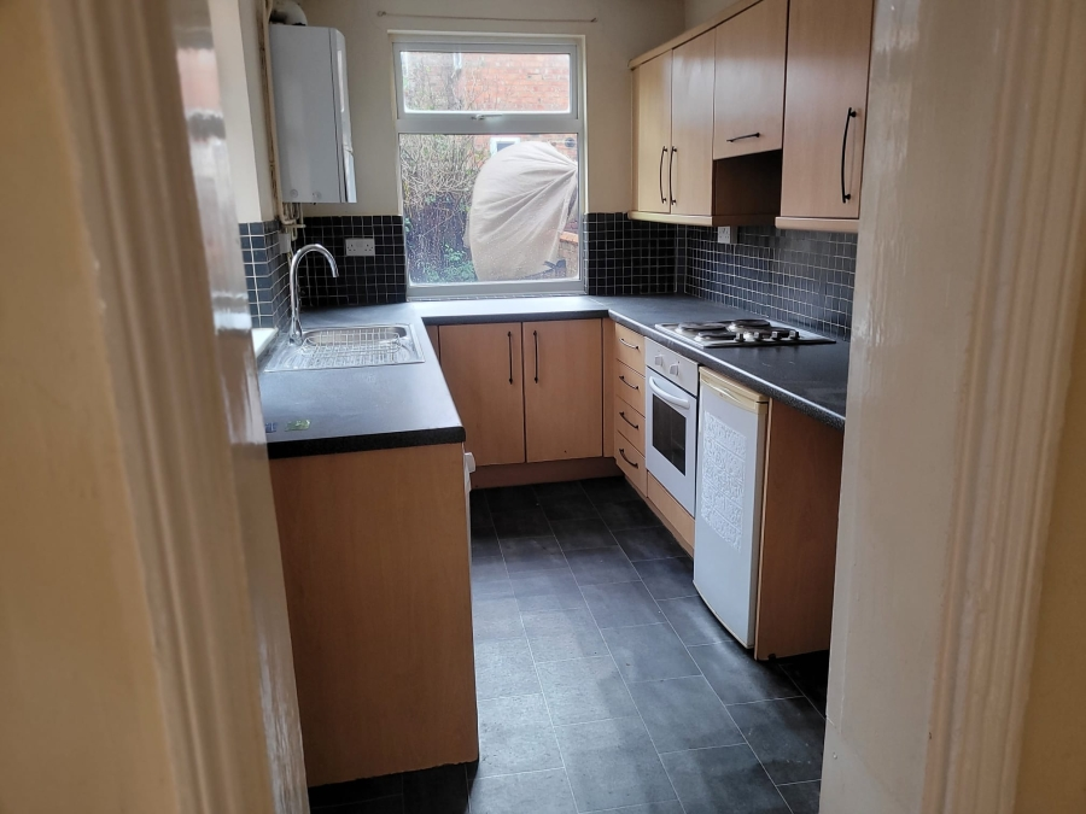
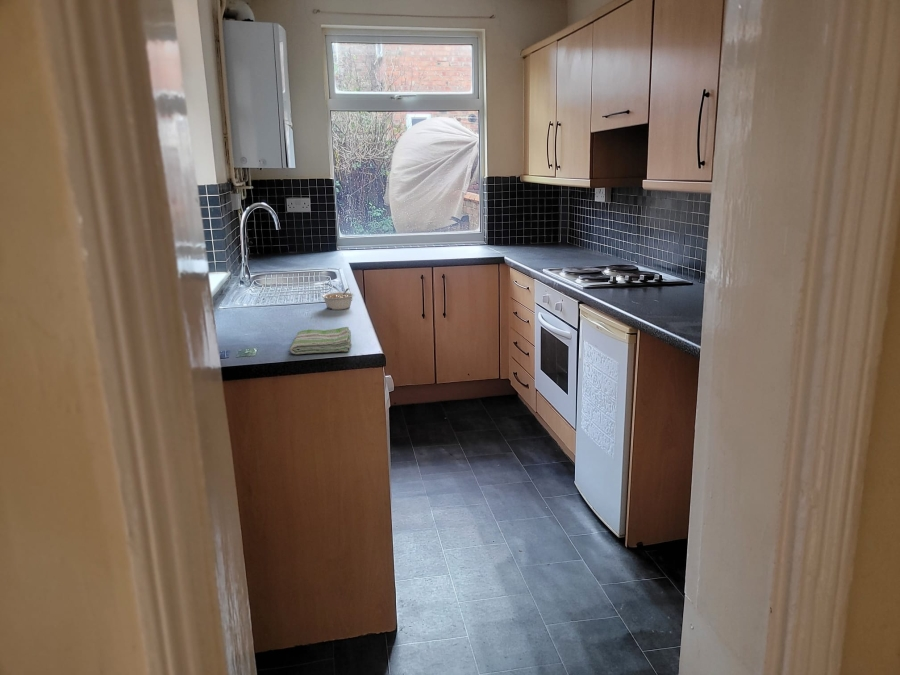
+ legume (338, 299)
+ dish towel (322, 338)
